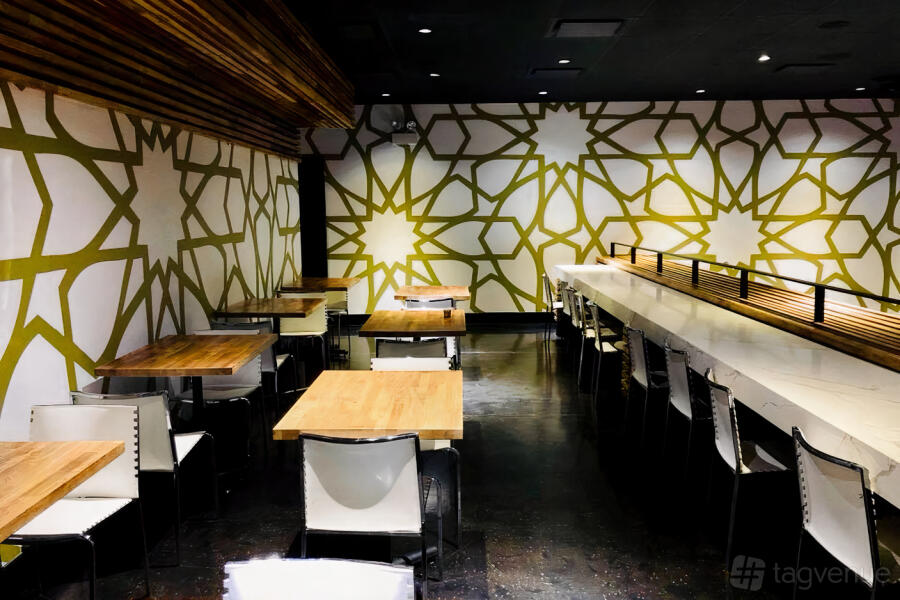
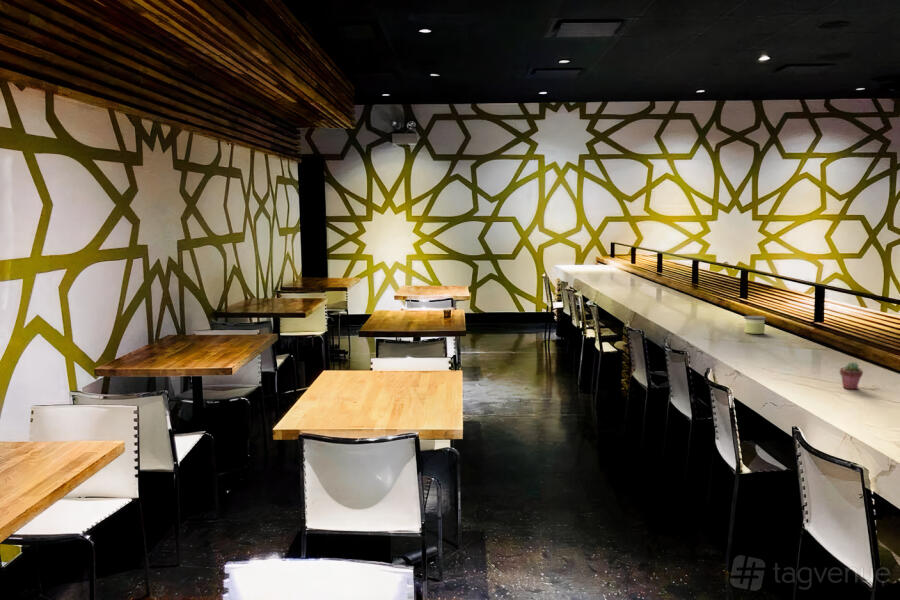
+ potted succulent (851, 374)
+ candle (754, 324)
